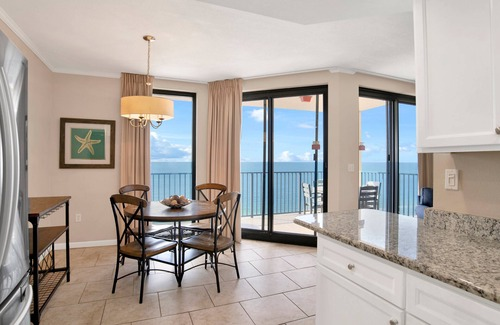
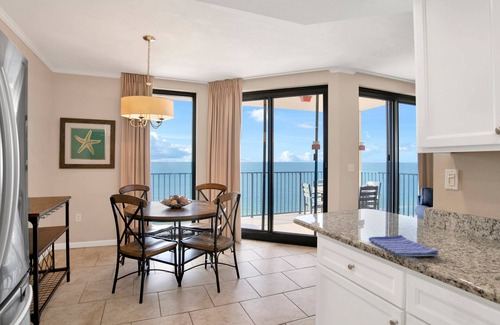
+ dish towel (400, 244)
